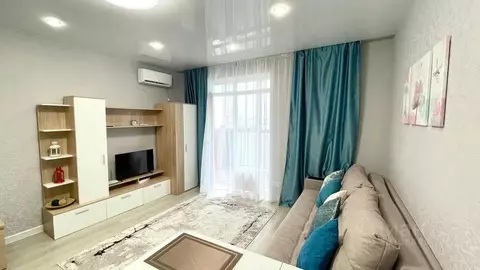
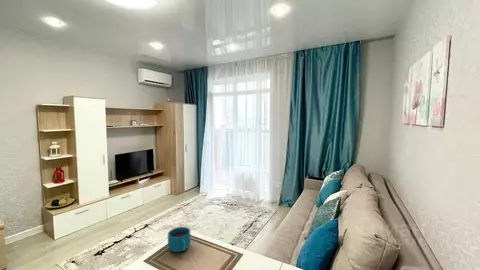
+ cup (180, 241)
